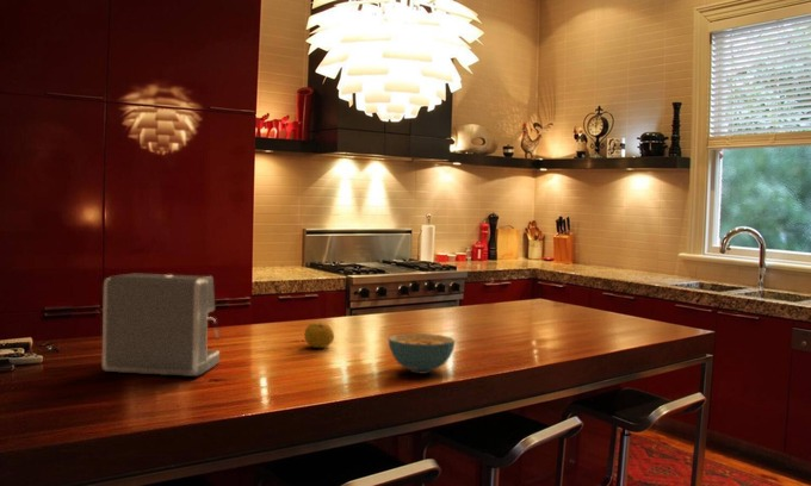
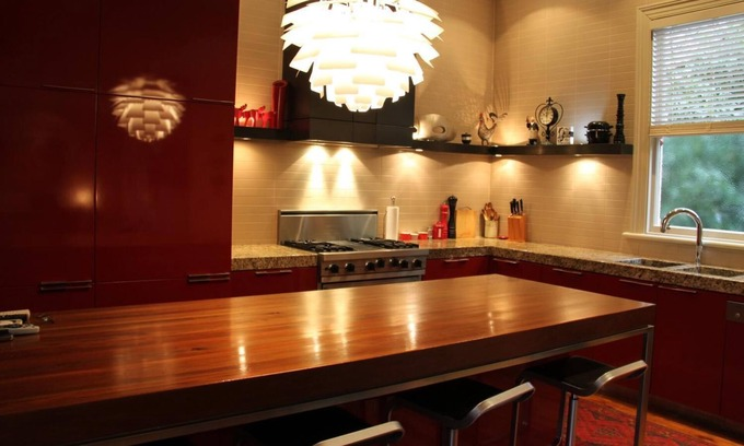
- fruit (318, 335)
- coffee maker (165, 322)
- cereal bowl (420, 355)
